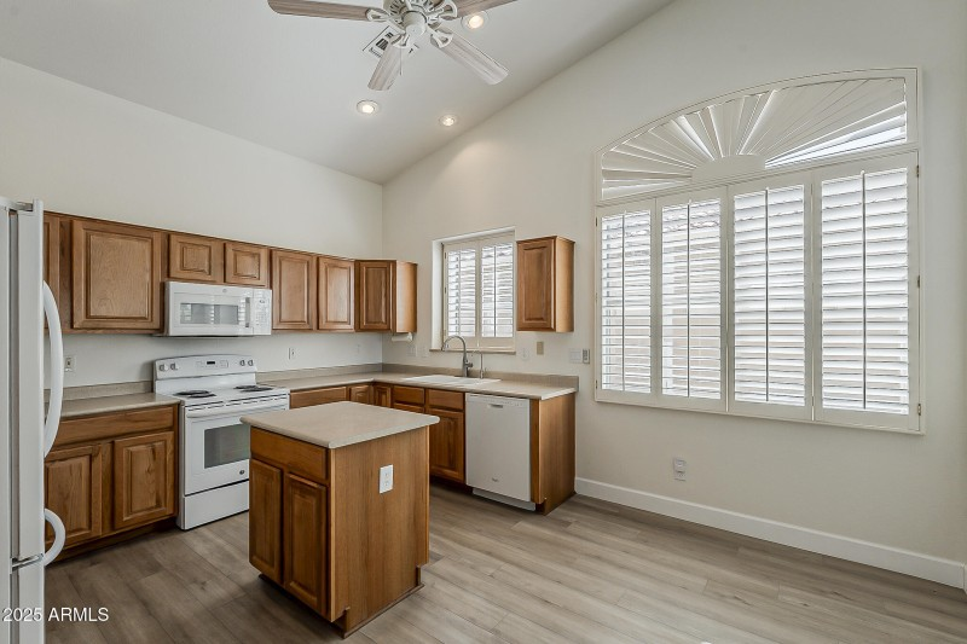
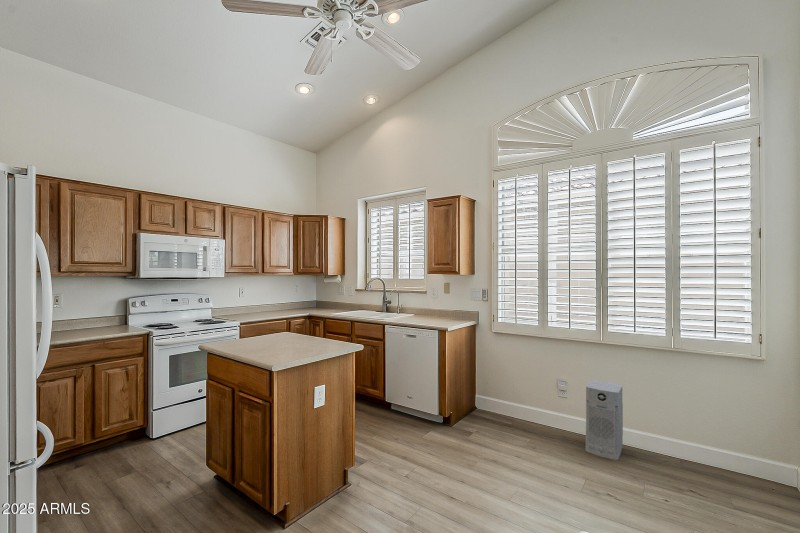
+ air purifier (604, 417)
